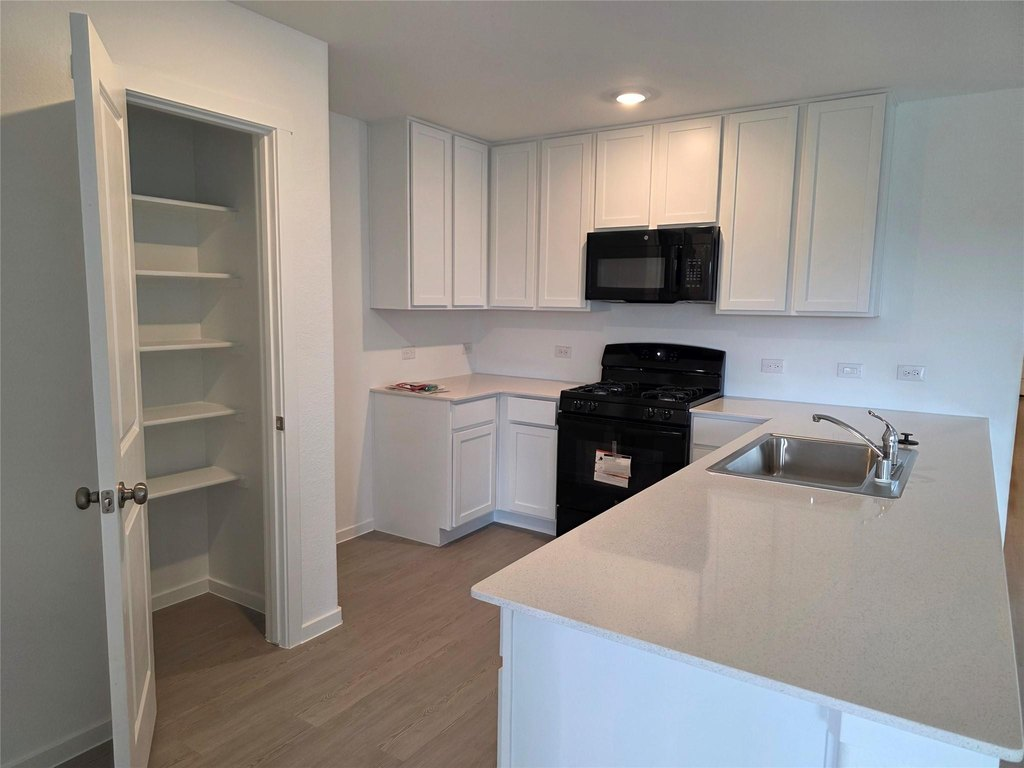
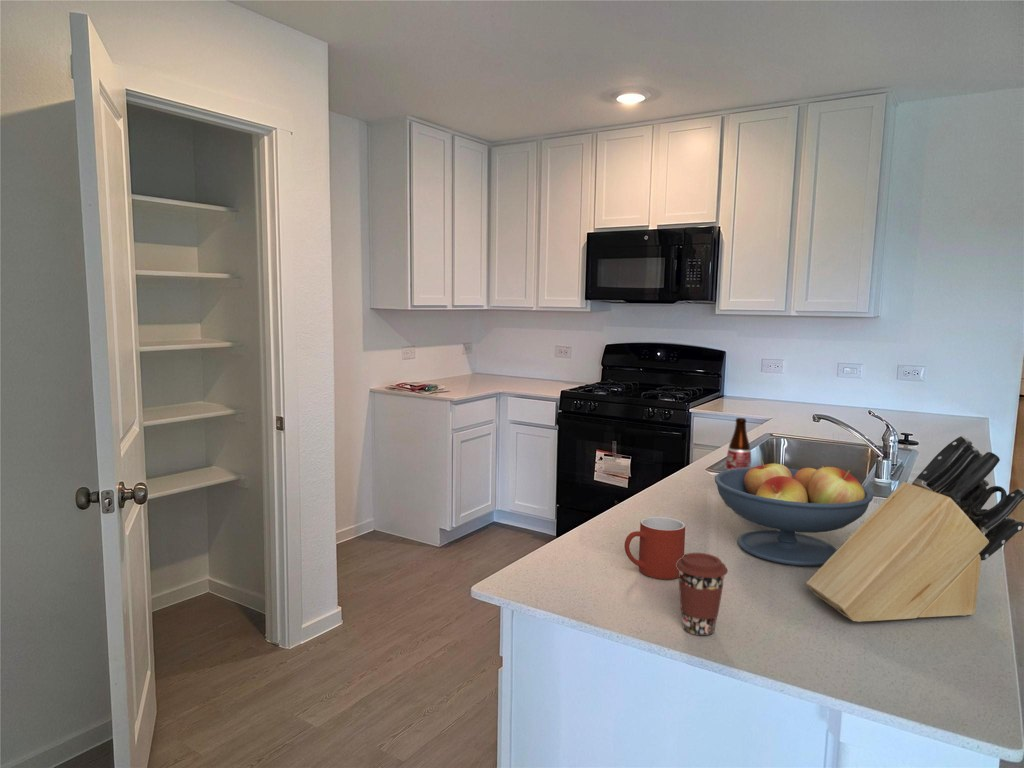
+ coffee cup (700, 593)
+ bottle (738, 461)
+ fruit bowl (789, 504)
+ knife block (917, 523)
+ mug (654, 548)
